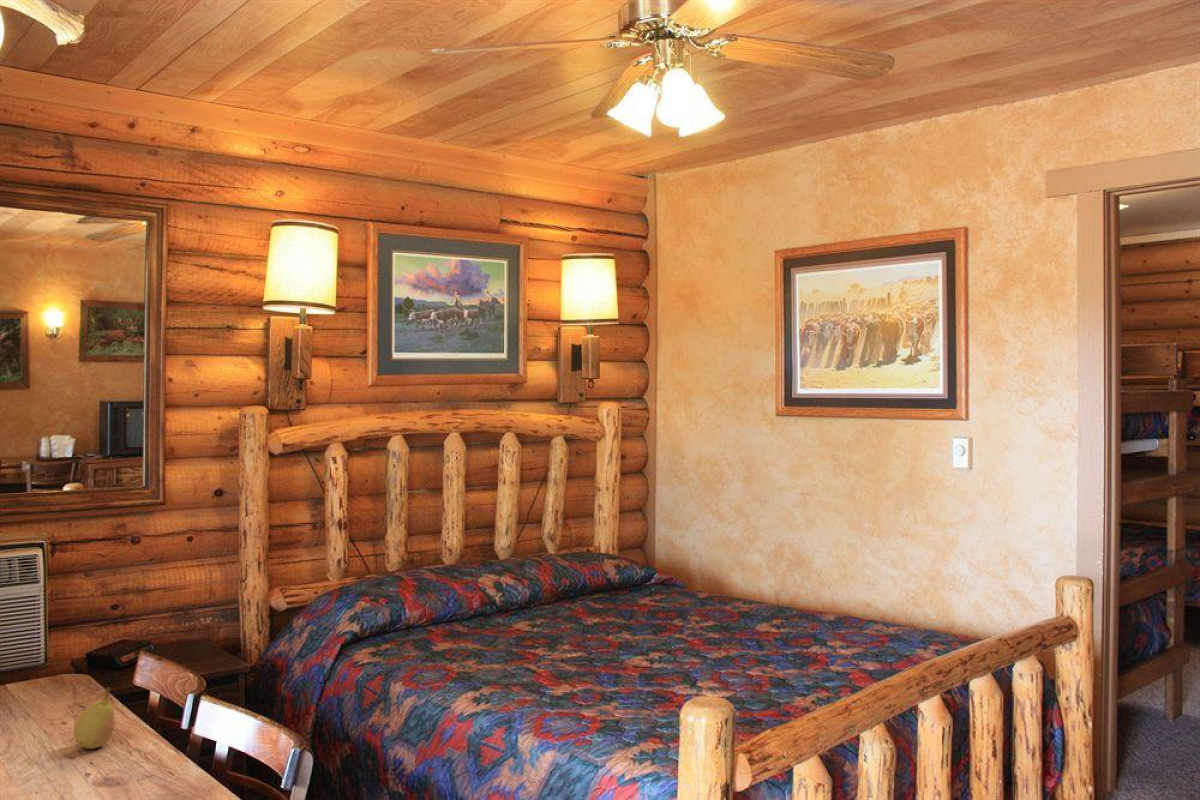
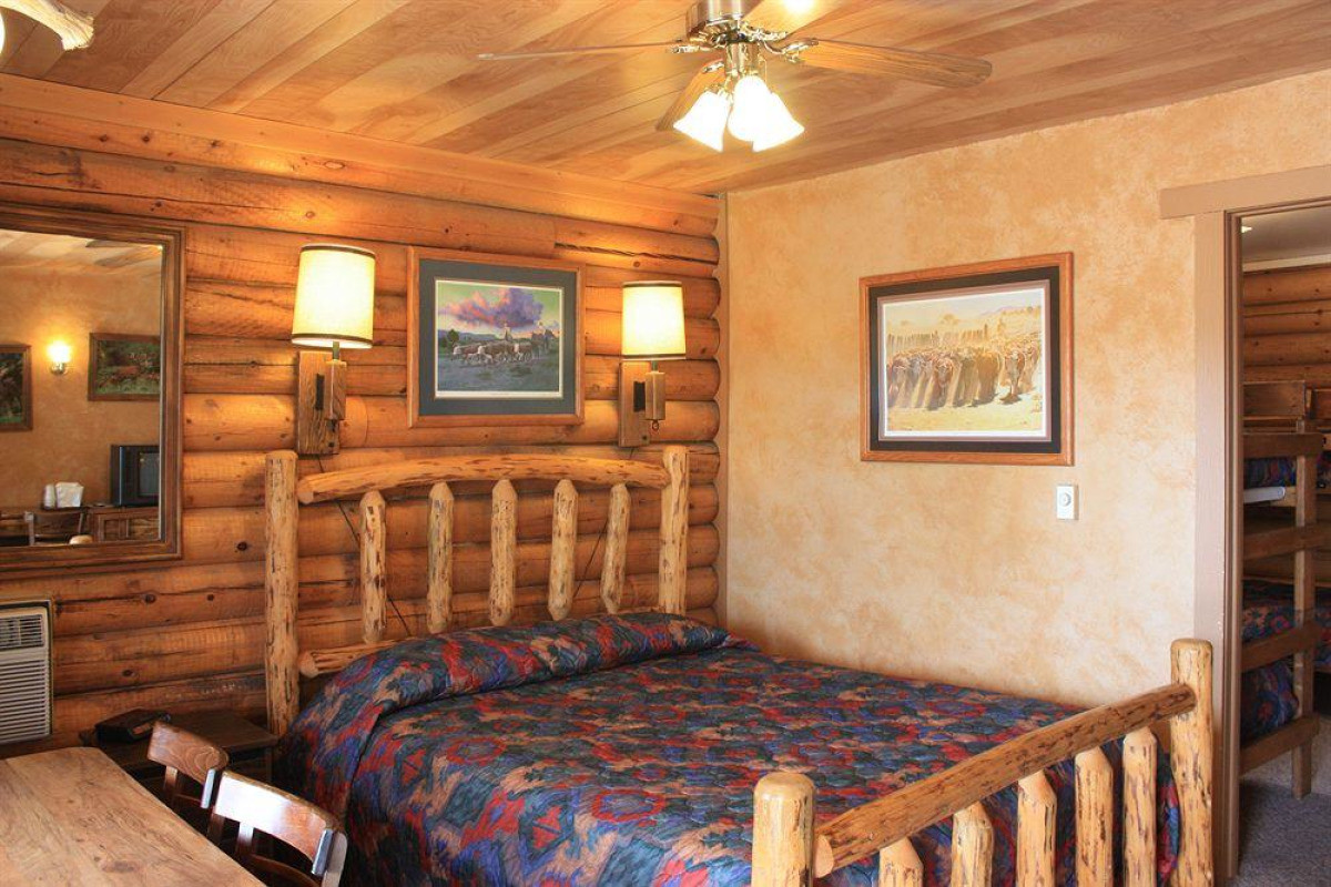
- fruit (94, 716)
